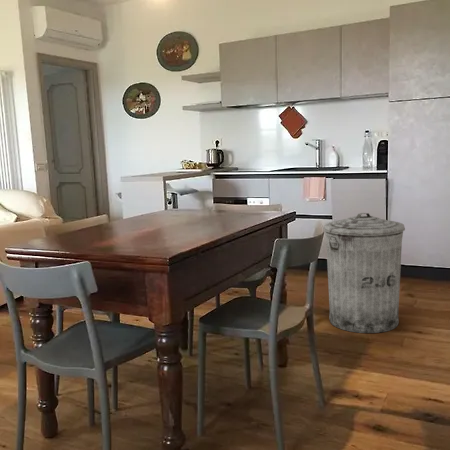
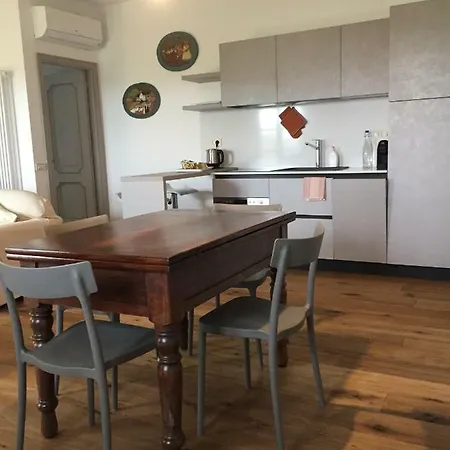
- trash can (363, 268)
